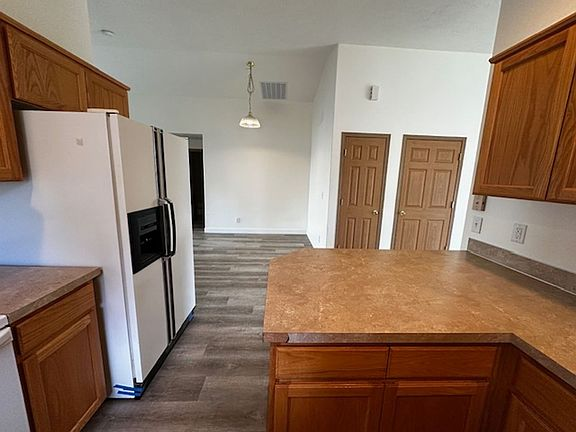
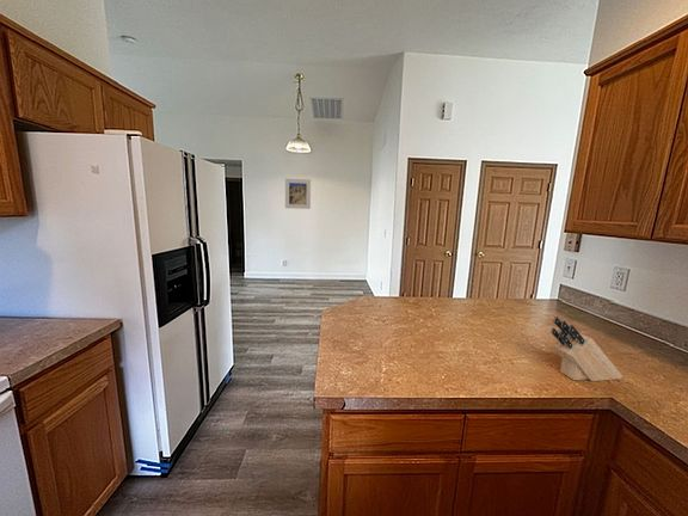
+ knife block (584, 346)
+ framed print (297, 194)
